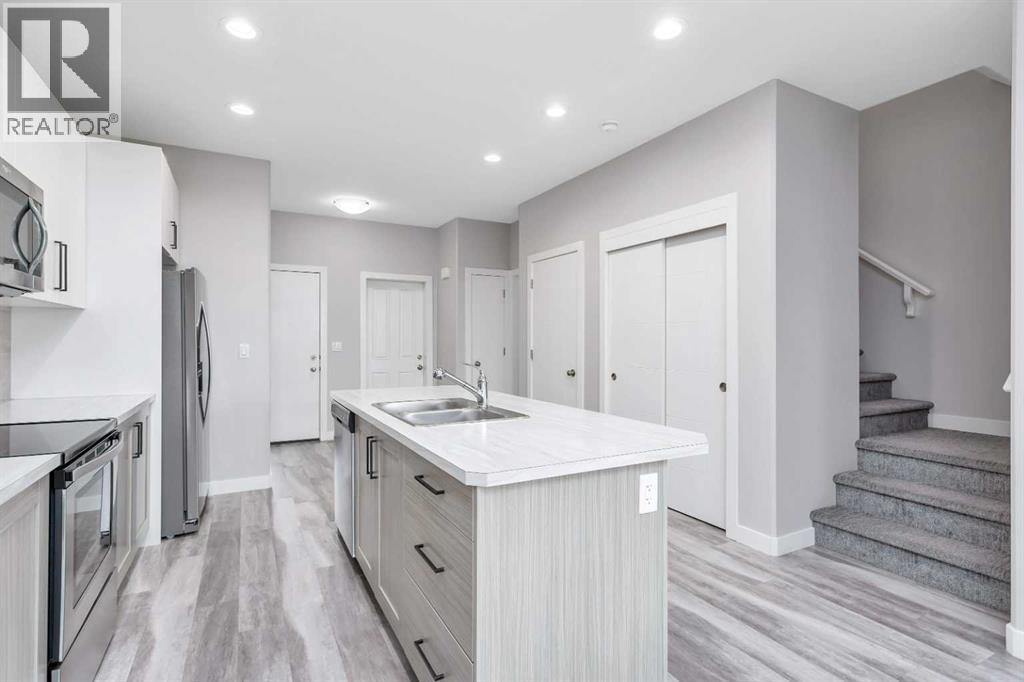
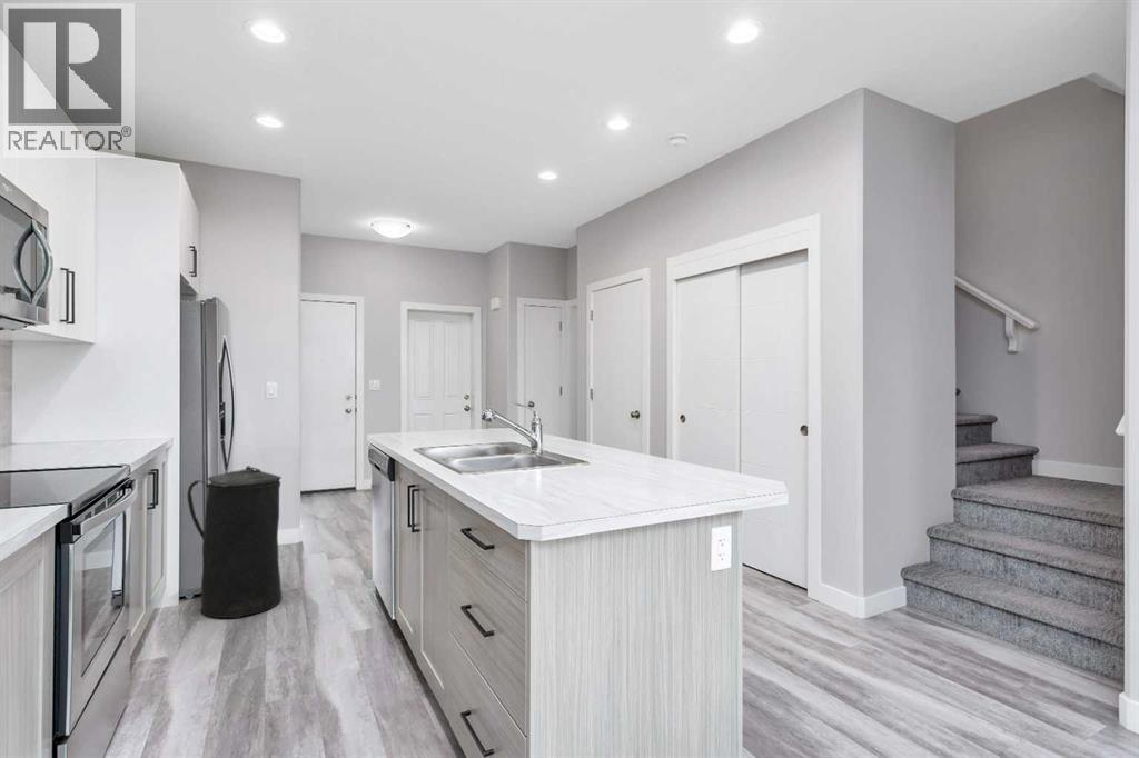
+ trash can (235, 536)
